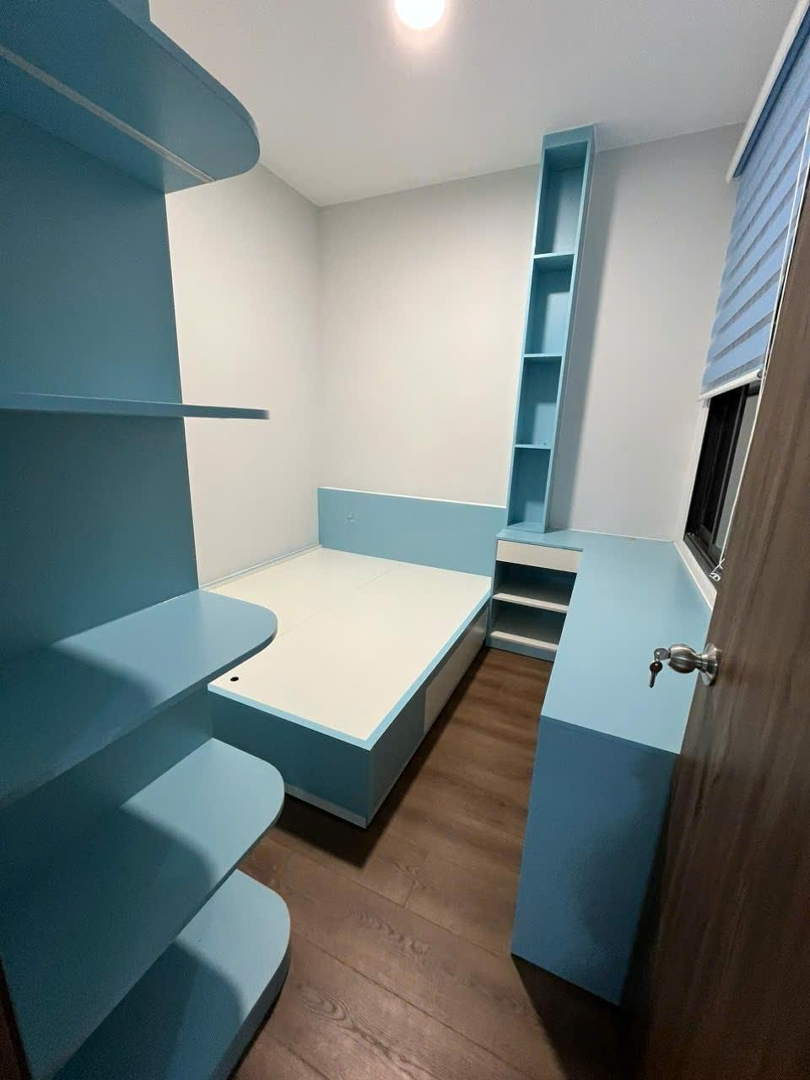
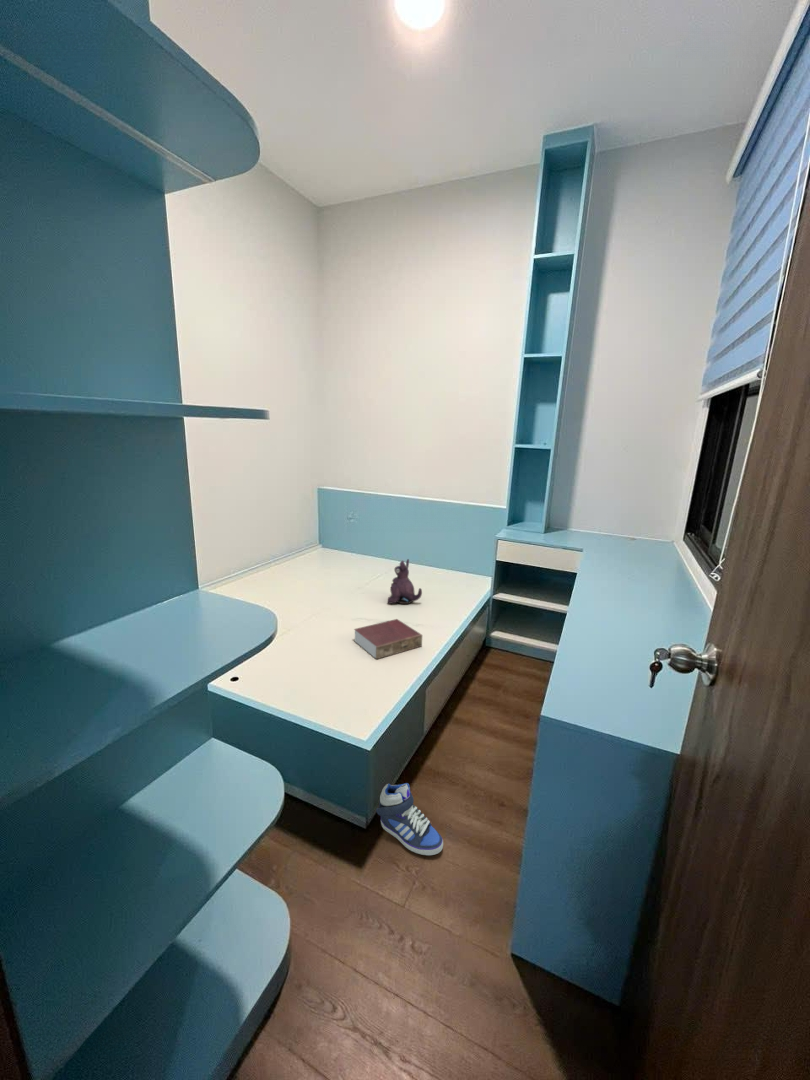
+ plush toy (407, 581)
+ book (387, 637)
+ sneaker (410, 813)
